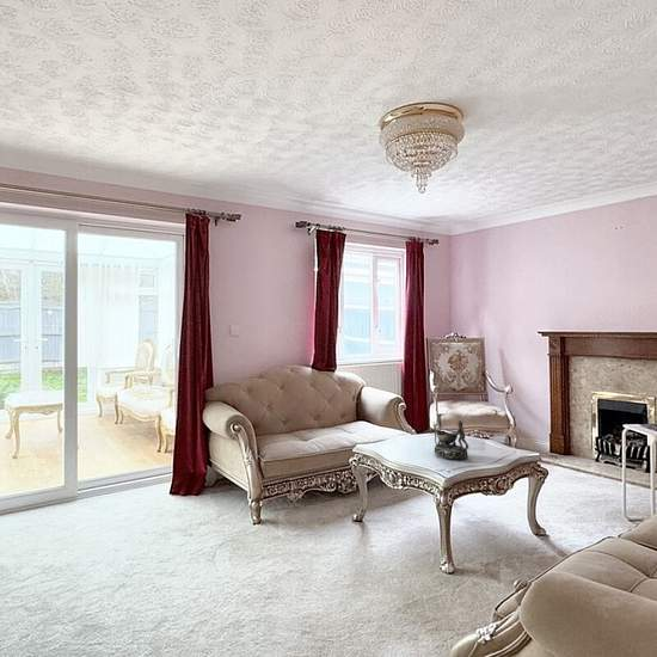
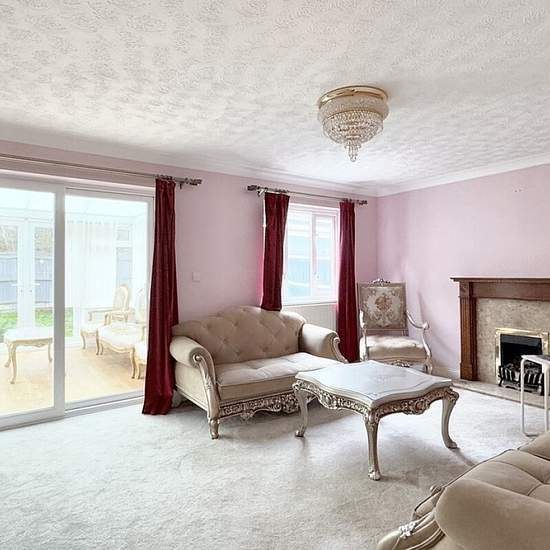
- decorative bowl (447, 436)
